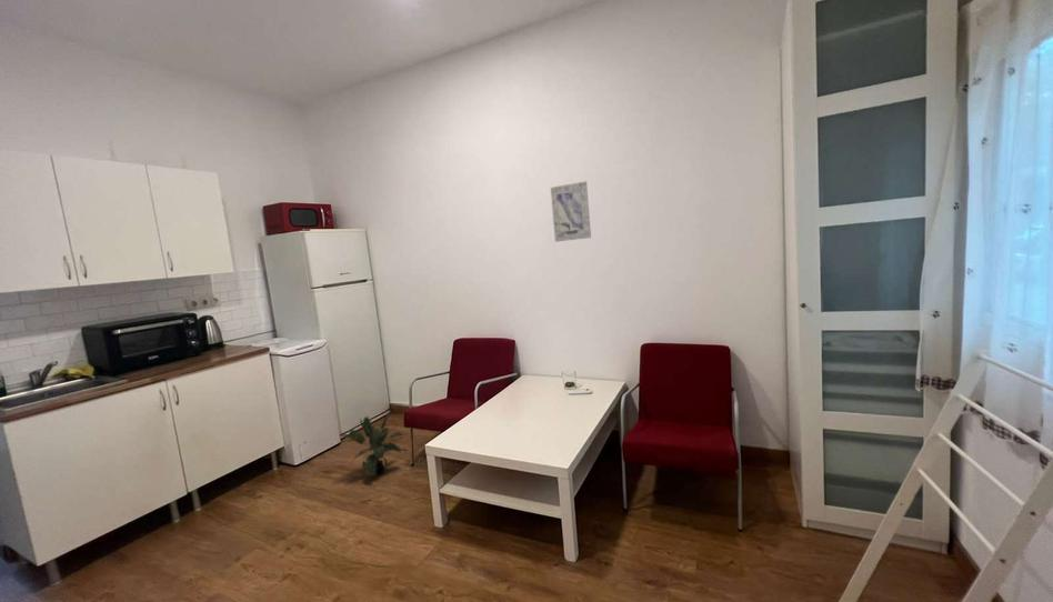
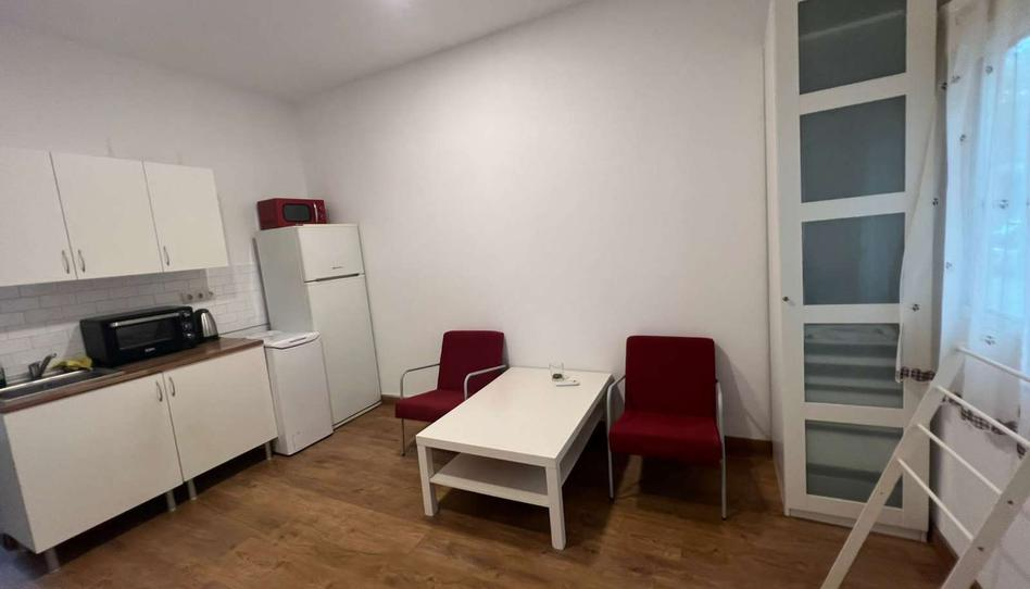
- wall art (570, 212)
- potted plant (377, 445)
